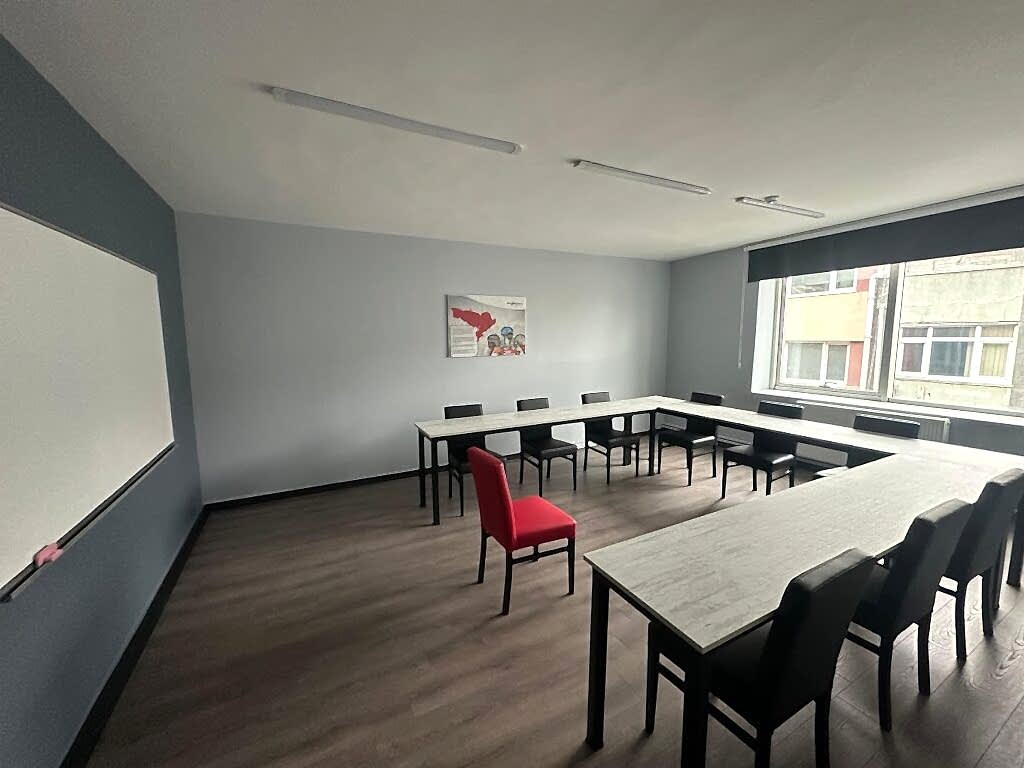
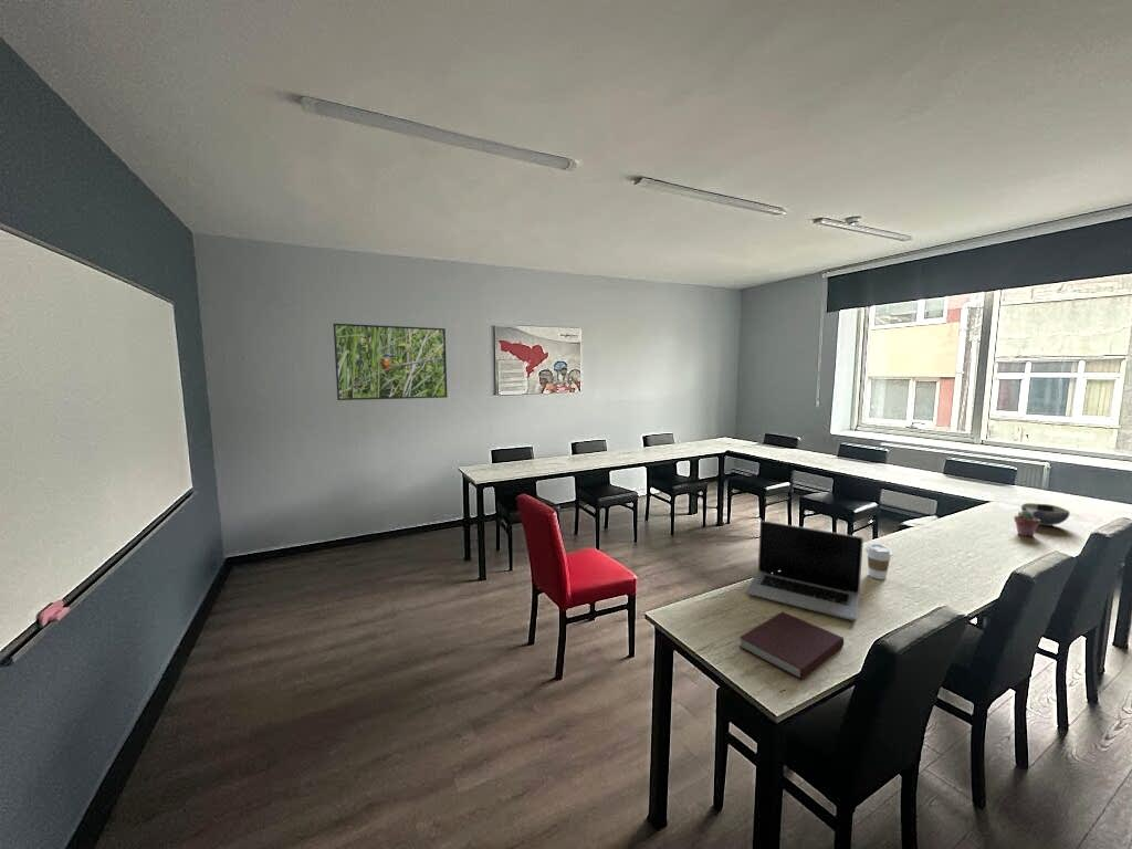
+ potted succulent (1026, 522)
+ notebook (790, 642)
+ bowl (1044, 515)
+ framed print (394, 363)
+ coffee cup (878, 562)
+ laptop (804, 566)
